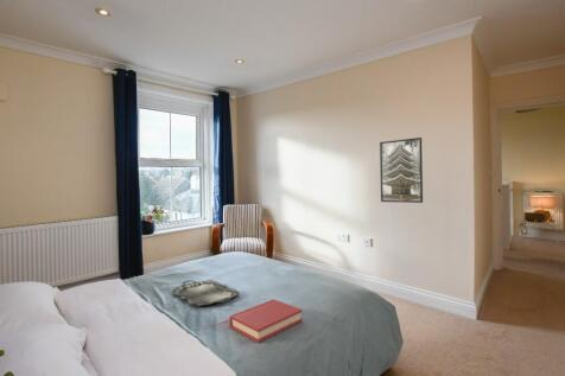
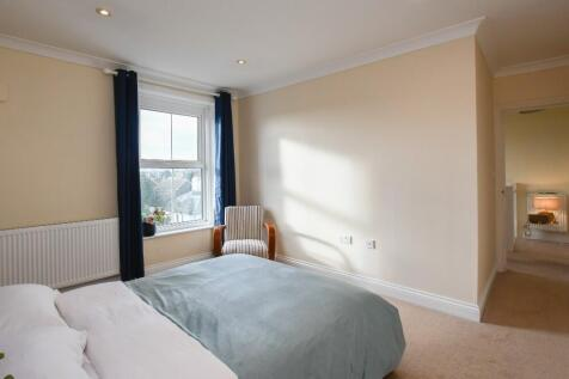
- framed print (400, 171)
- serving tray (204, 292)
- hardback book (266, 318)
